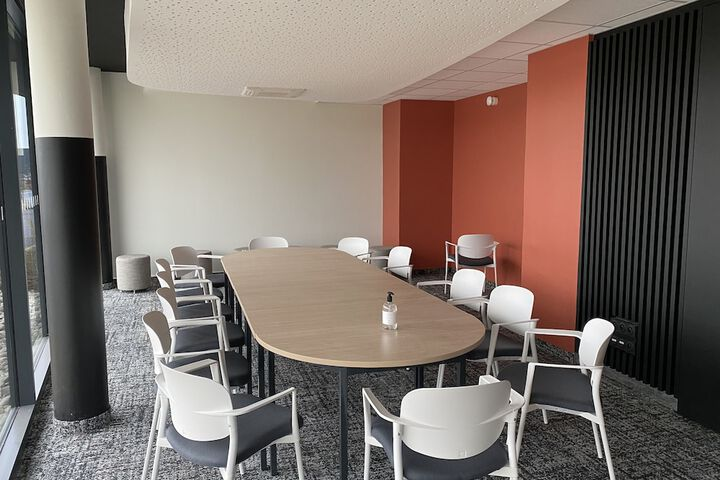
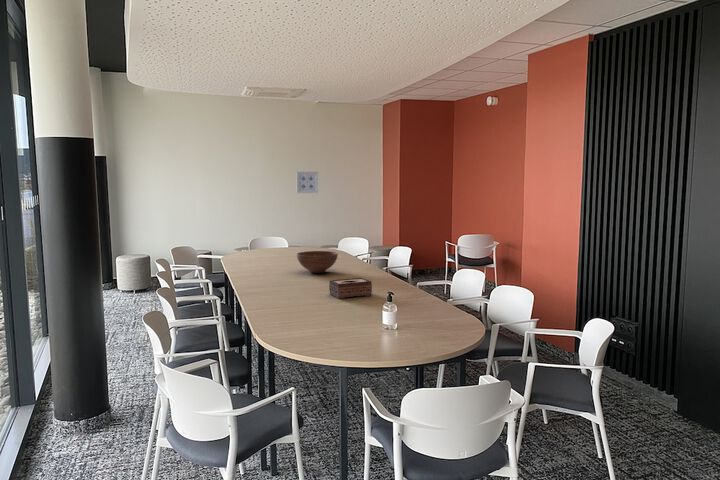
+ fruit bowl (317, 262)
+ wall art (307, 182)
+ tissue box (350, 287)
